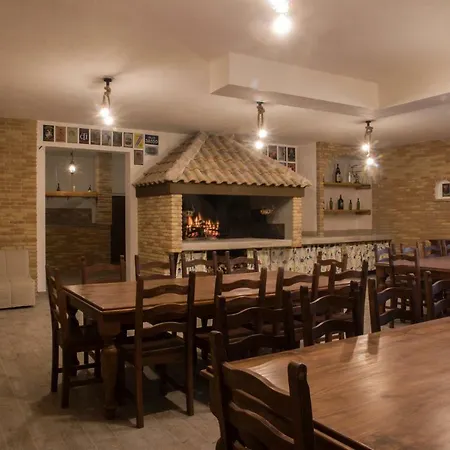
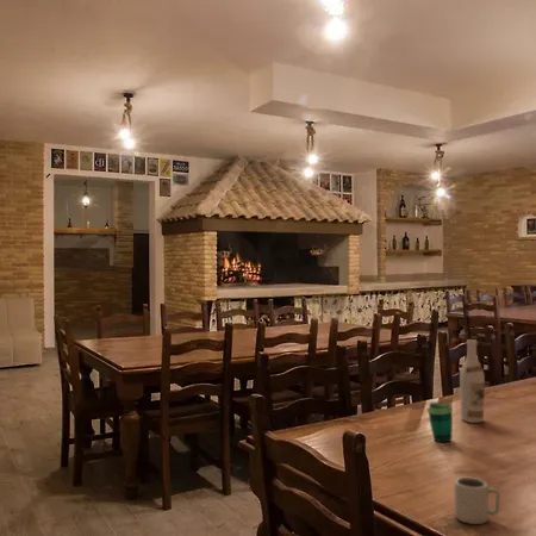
+ cup (476, 500)
+ wine bottle (472, 379)
+ cup (440, 422)
